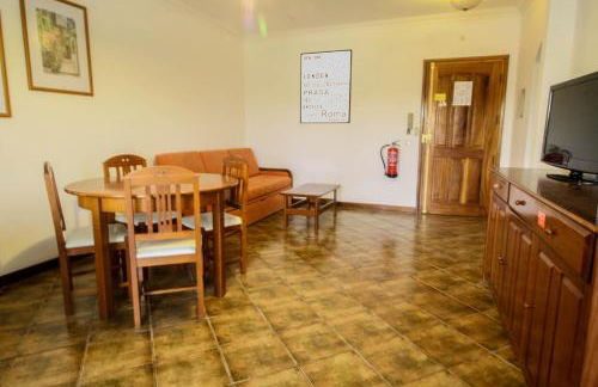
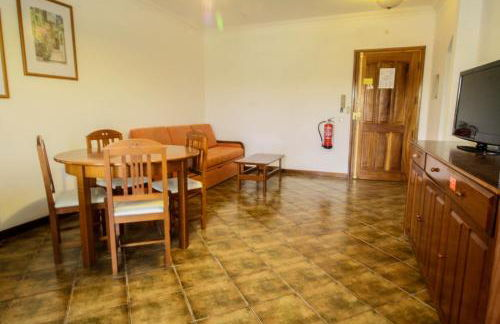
- wall art (324, 87)
